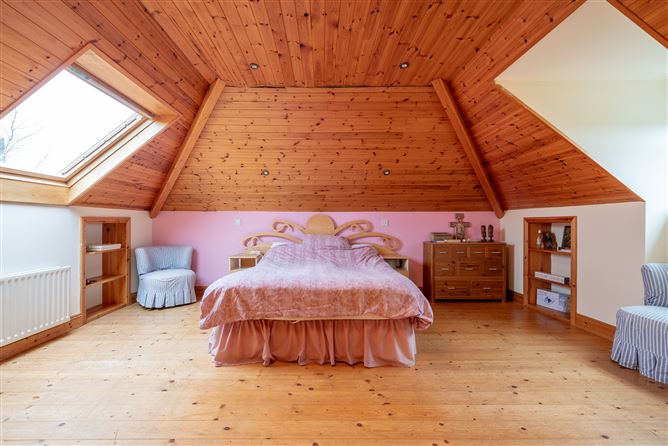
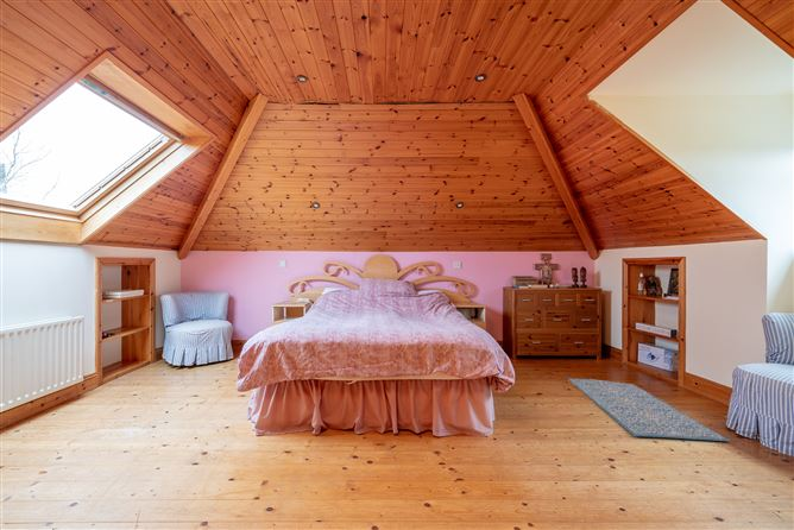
+ rug (630, 402)
